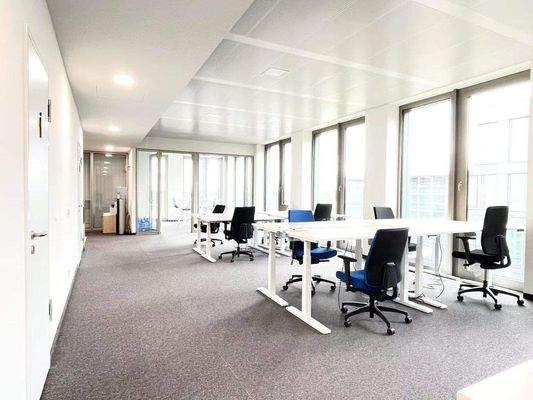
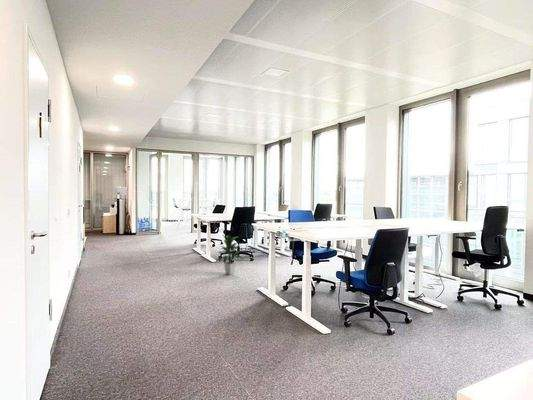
+ indoor plant (229, 253)
